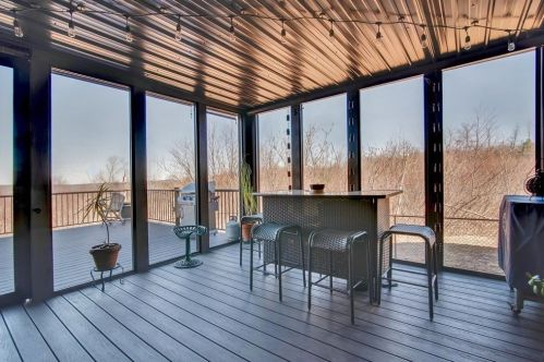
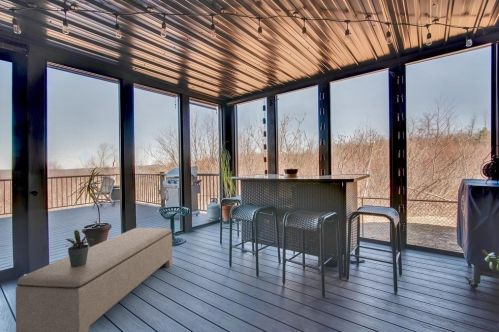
+ potted plant (80, 246)
+ bench (116, 269)
